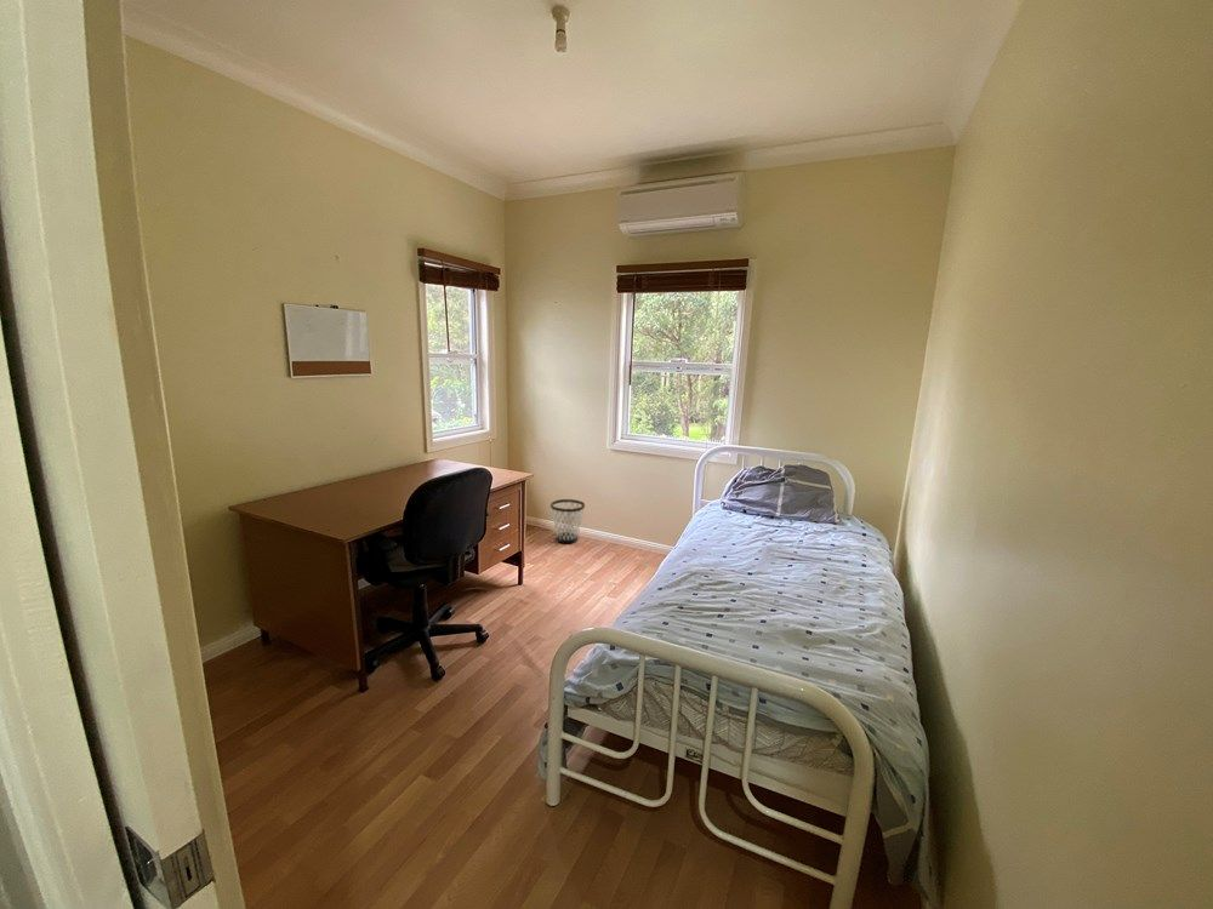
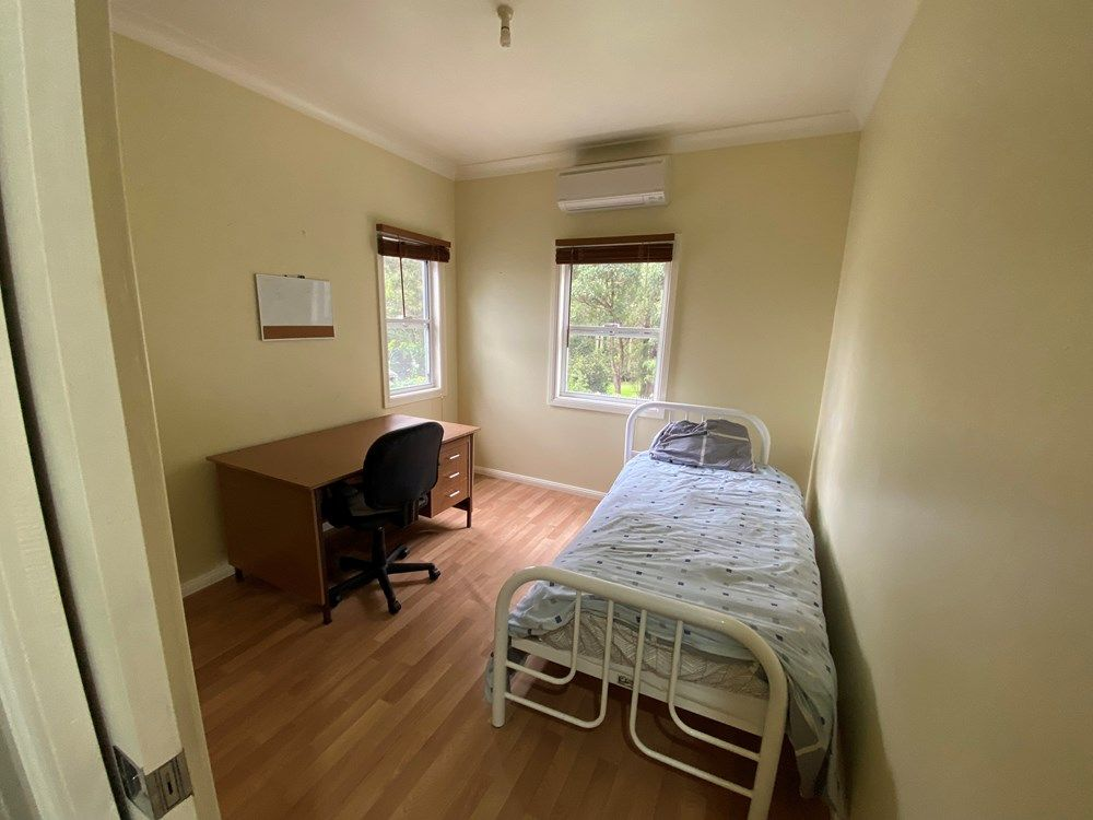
- wastebasket (566, 521)
